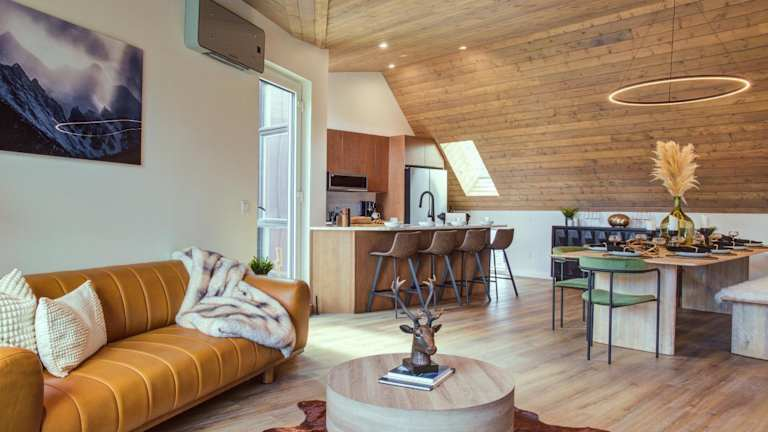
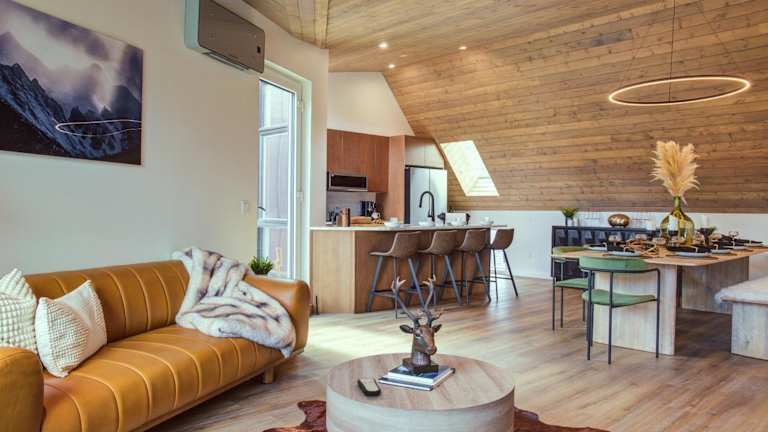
+ remote control (369, 386)
